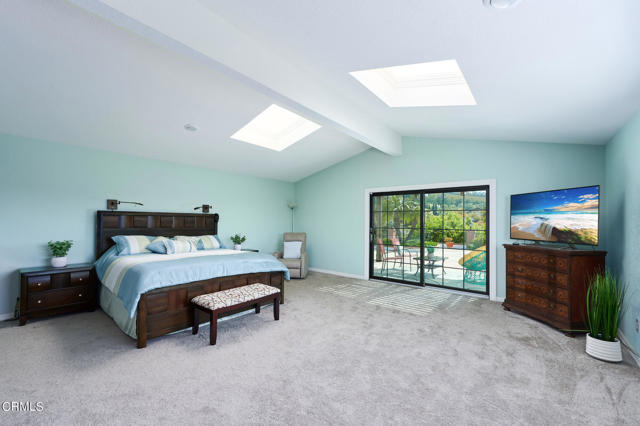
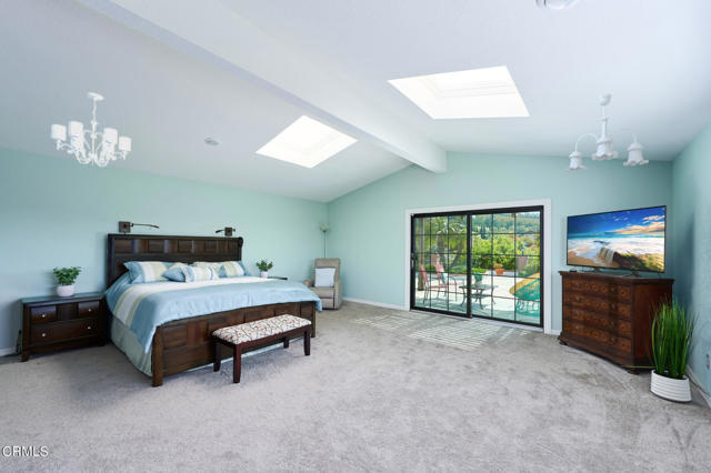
+ chandelier (93, 130)
+ ceiling light fixture (604, 128)
